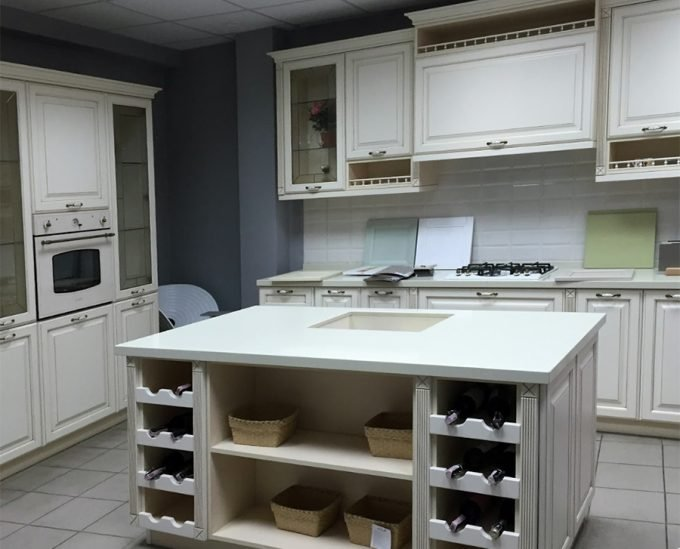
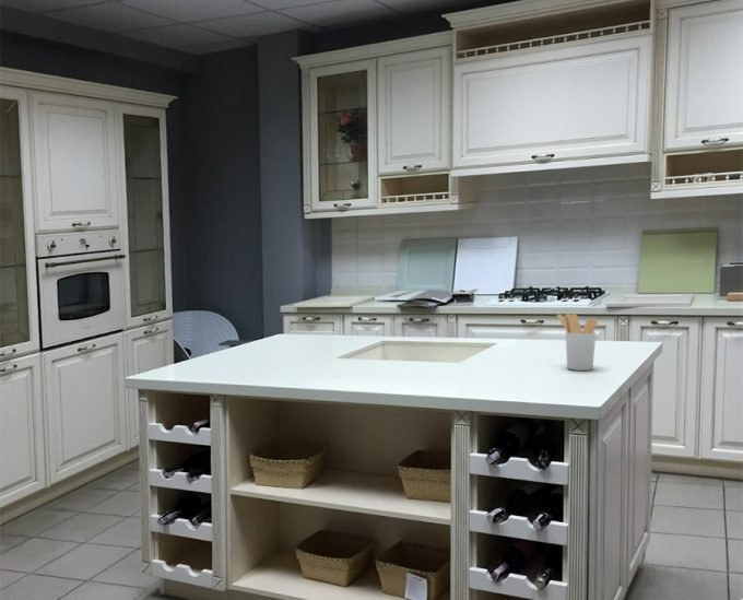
+ utensil holder (576, 340)
